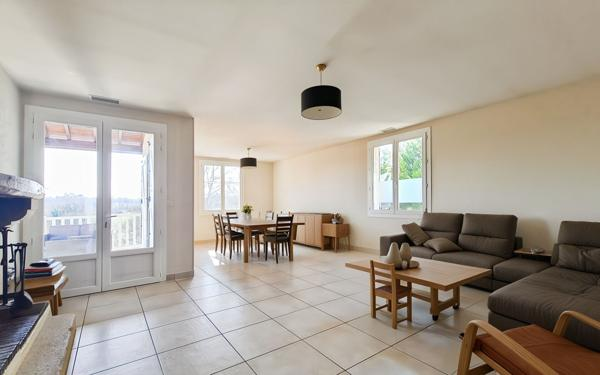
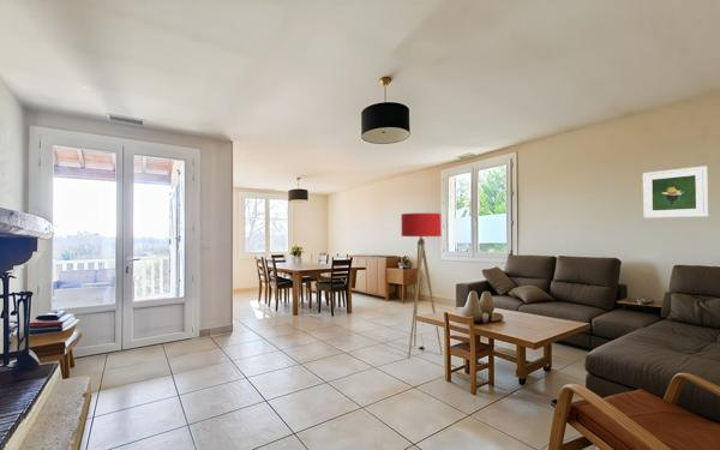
+ floor lamp (421, 283)
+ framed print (673, 193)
